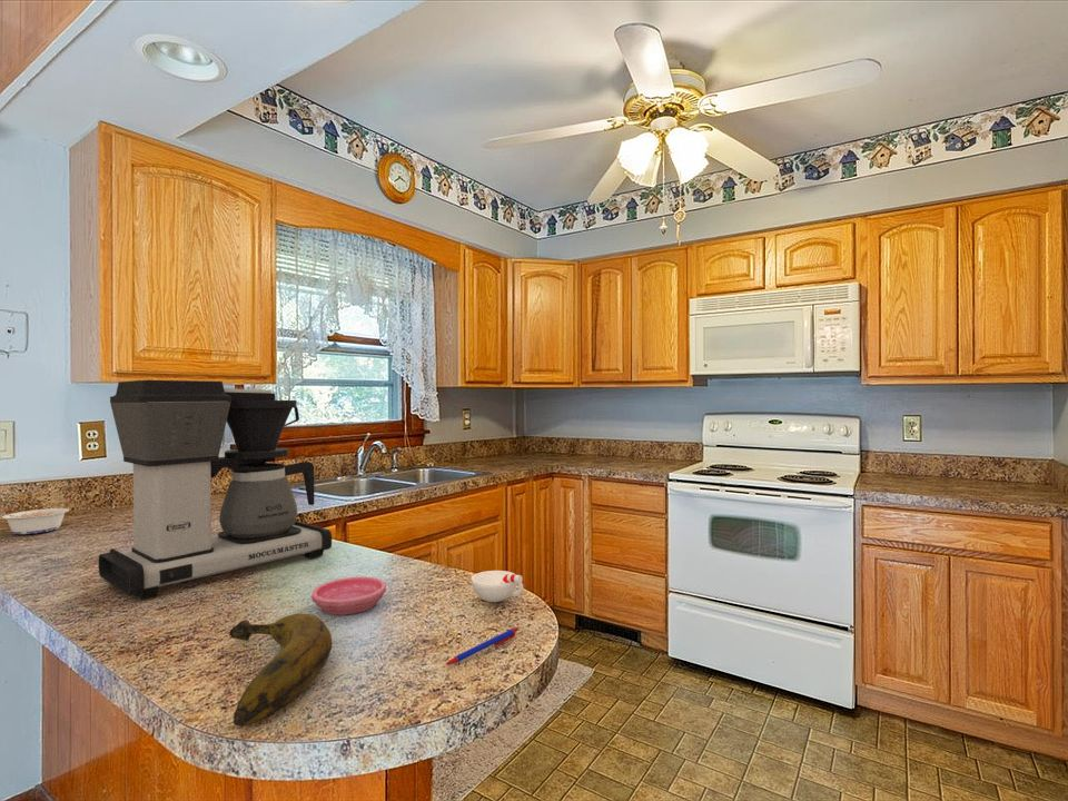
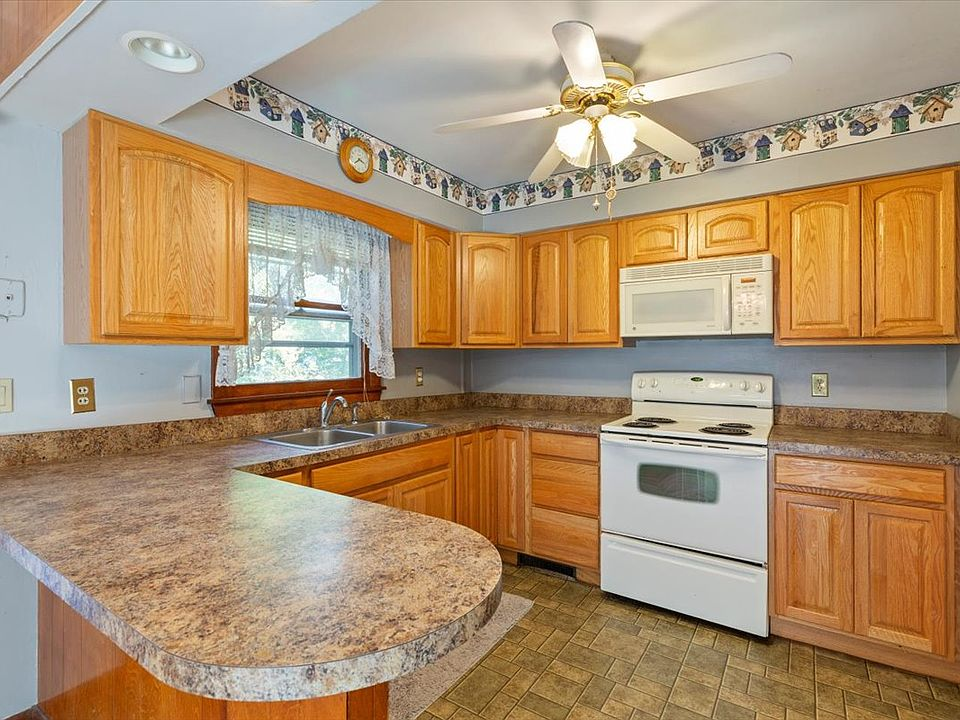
- pen (483, 645)
- cup (497, 585)
- coffee maker (229, 468)
- saucer (349, 595)
- legume (33, 520)
- banana (264, 668)
